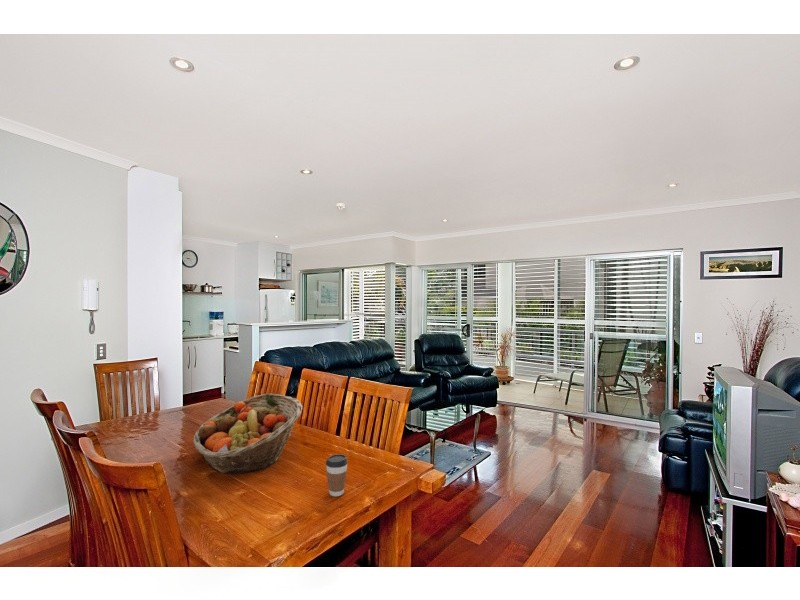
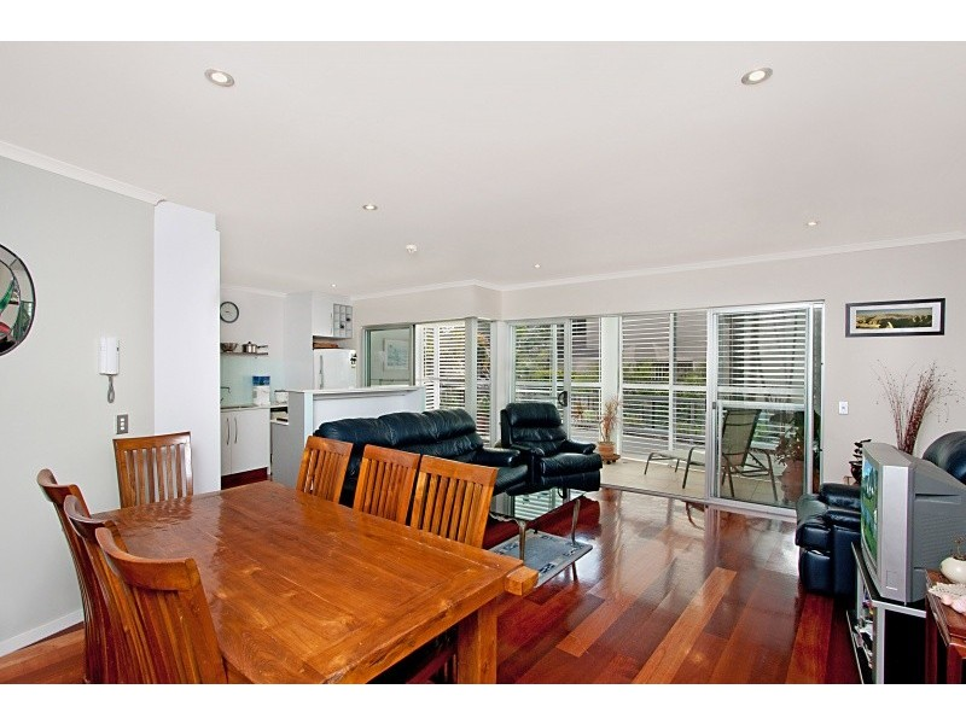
- coffee cup (336, 475)
- fruit basket (249, 429)
